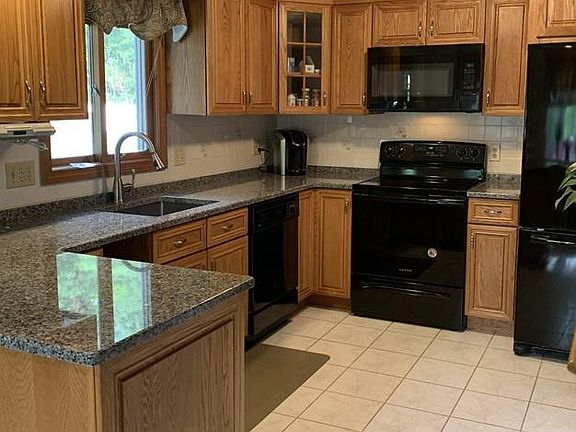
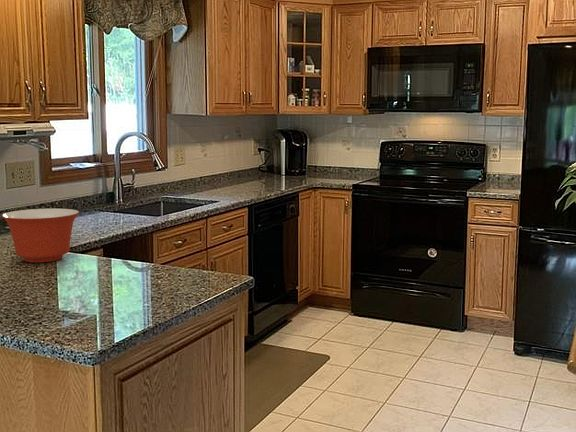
+ mixing bowl (42, 236)
